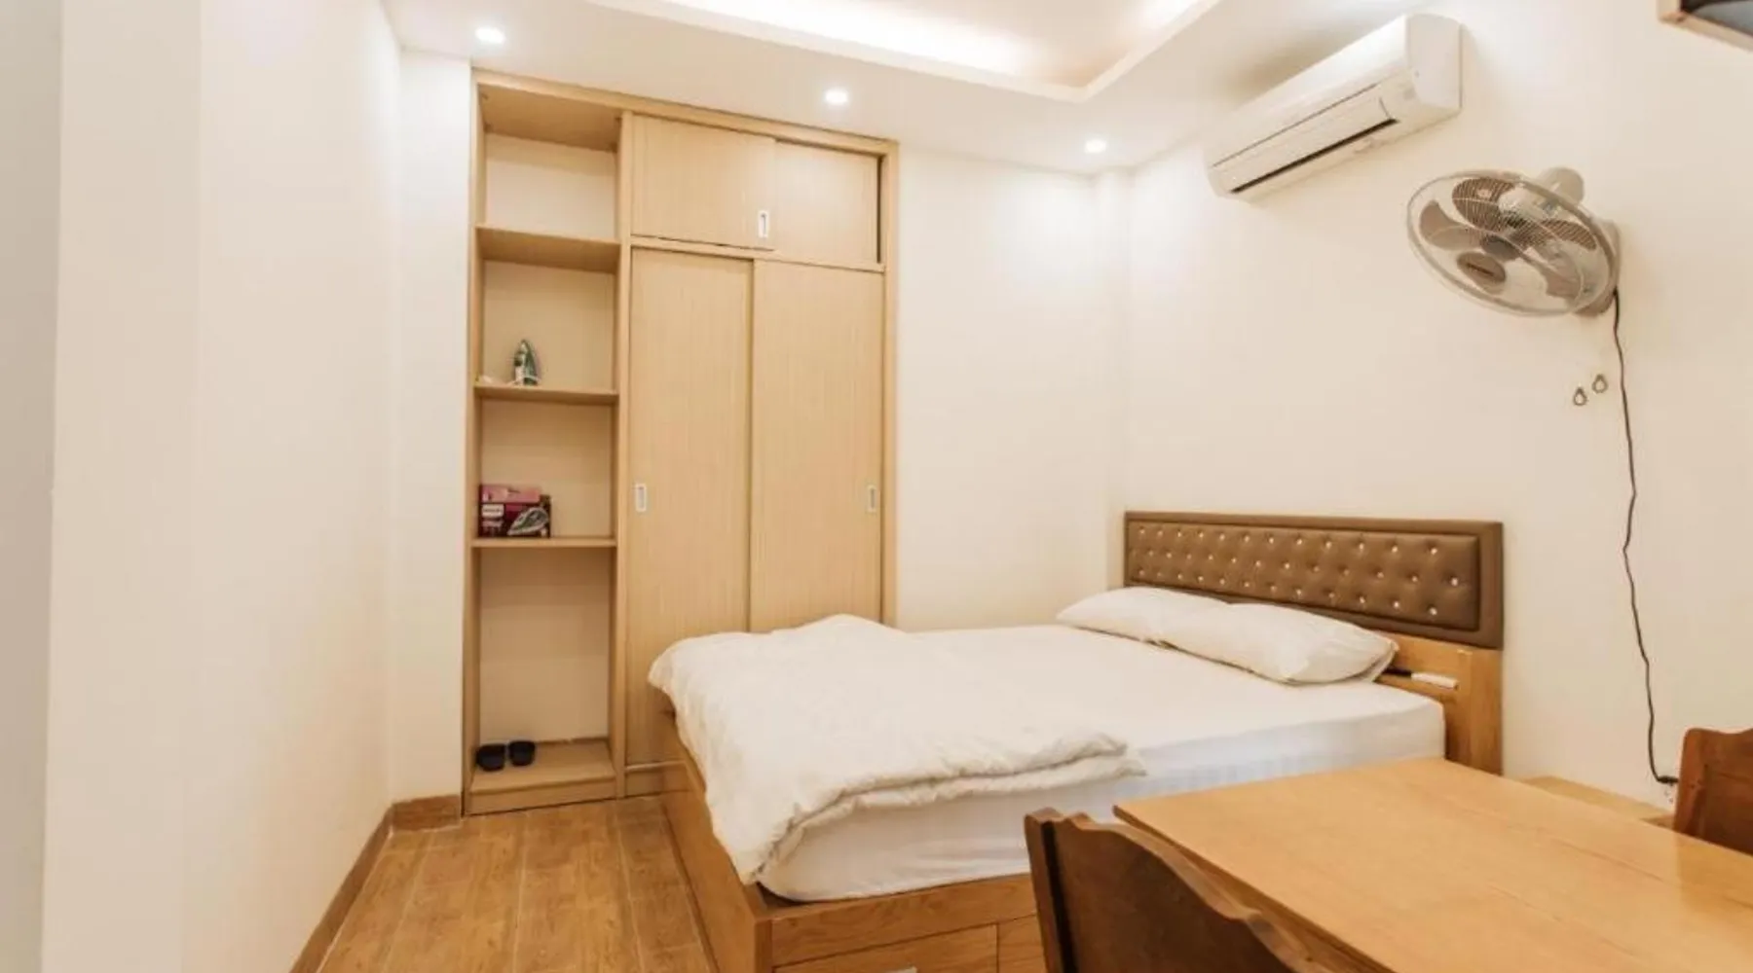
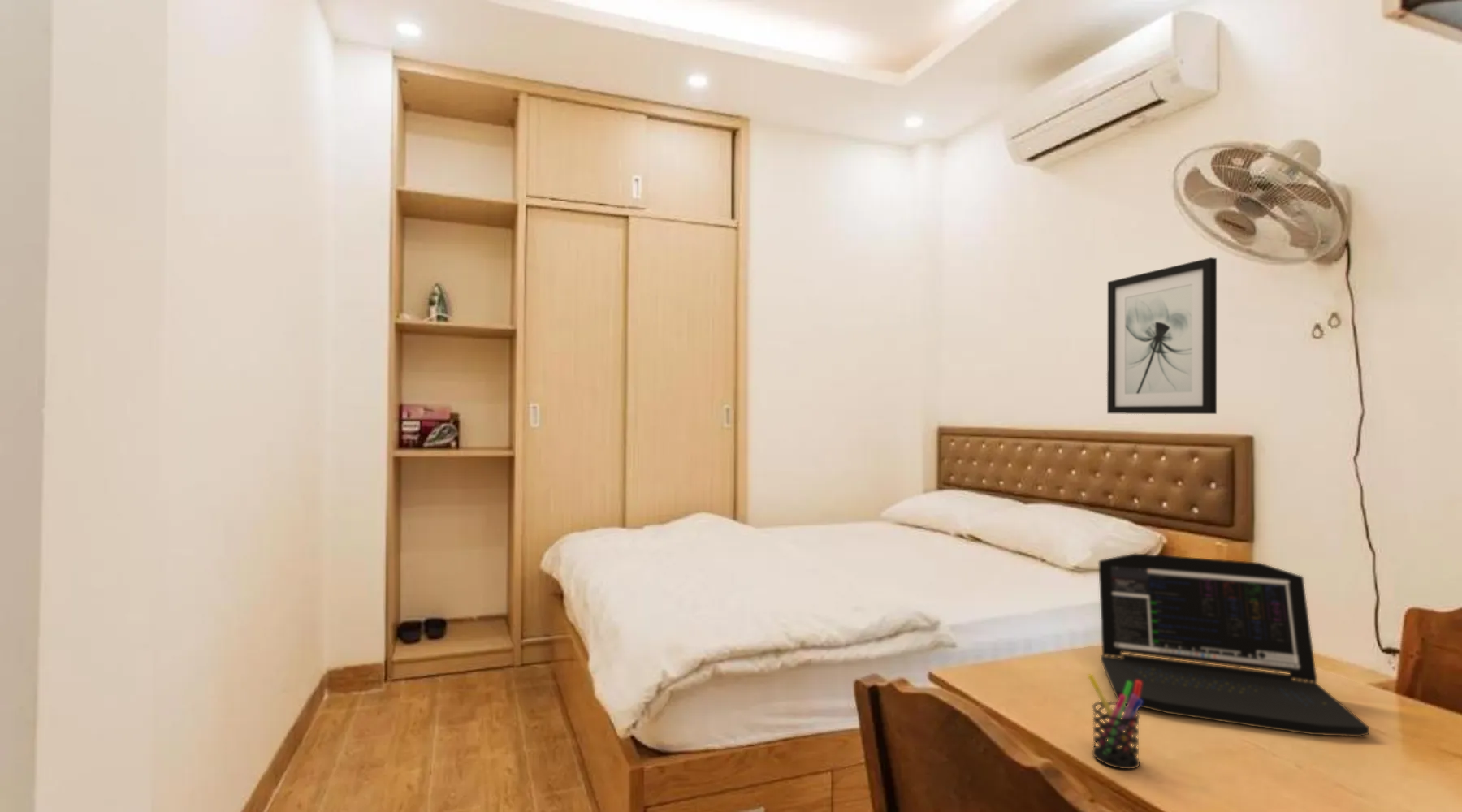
+ wall art (1157, 342)
+ pen holder (1120, 715)
+ laptop (1214, 633)
